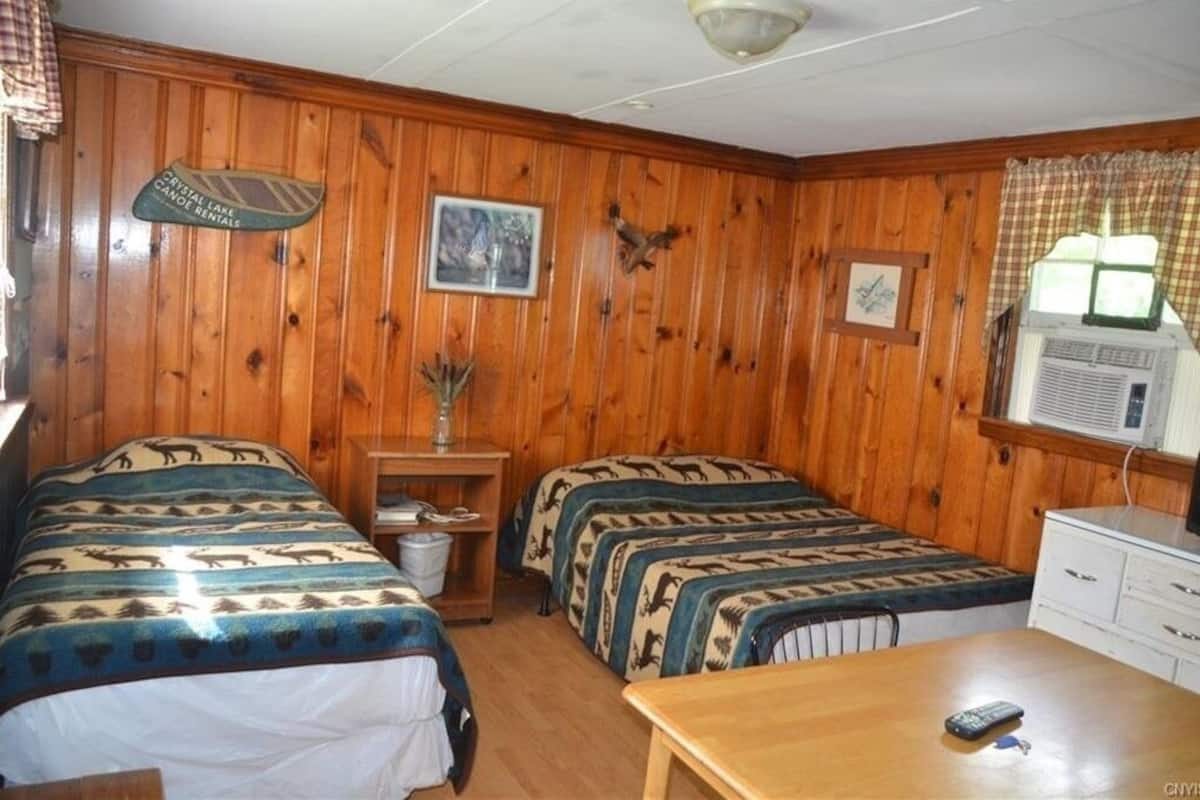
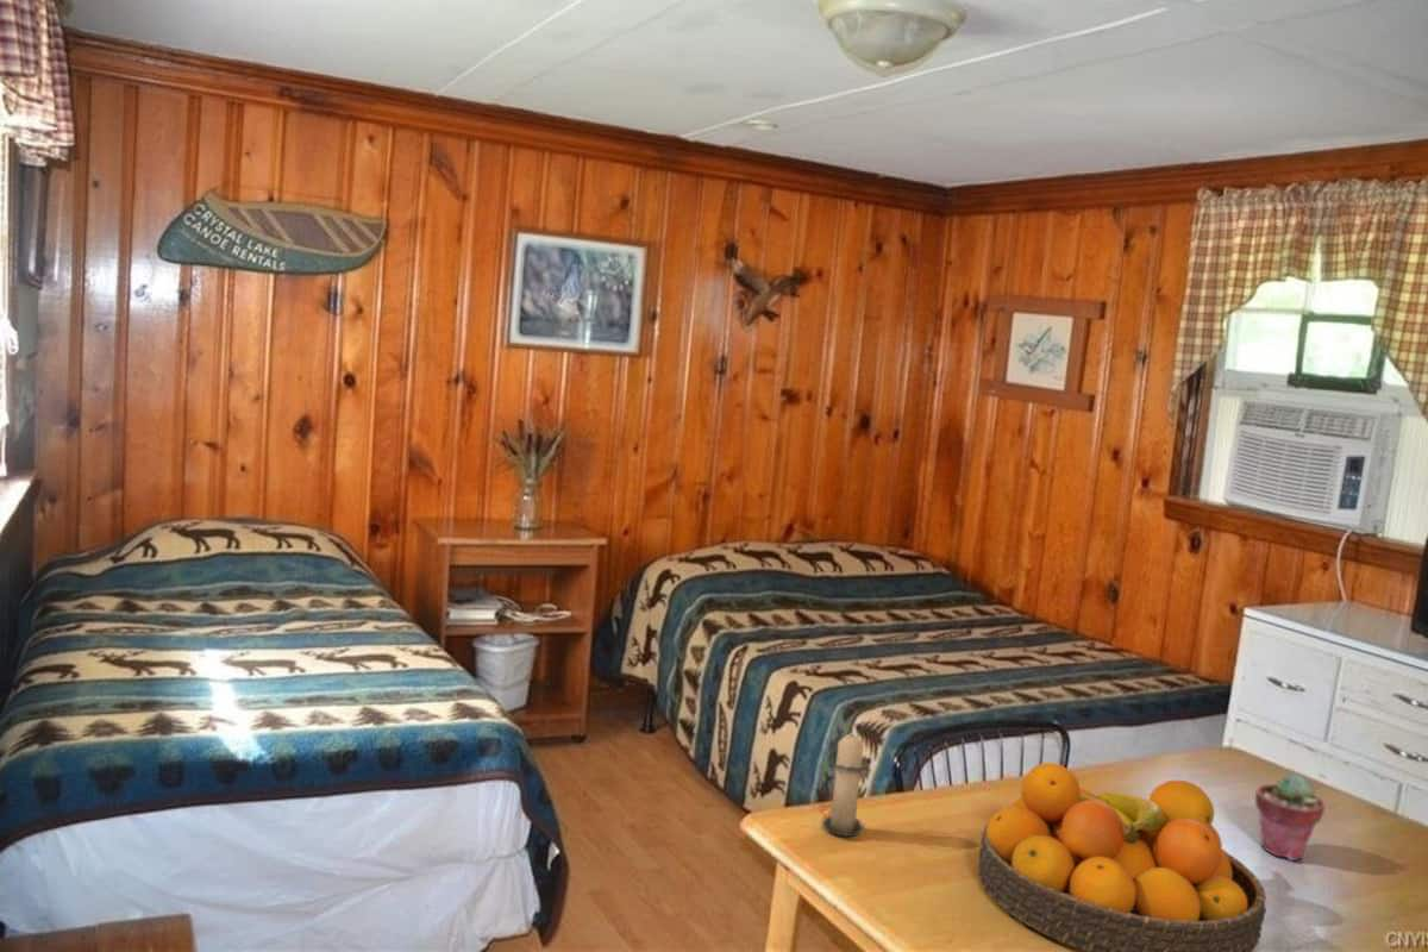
+ candle (847, 778)
+ fruit bowl (1121, 840)
+ potted succulent (1288, 812)
